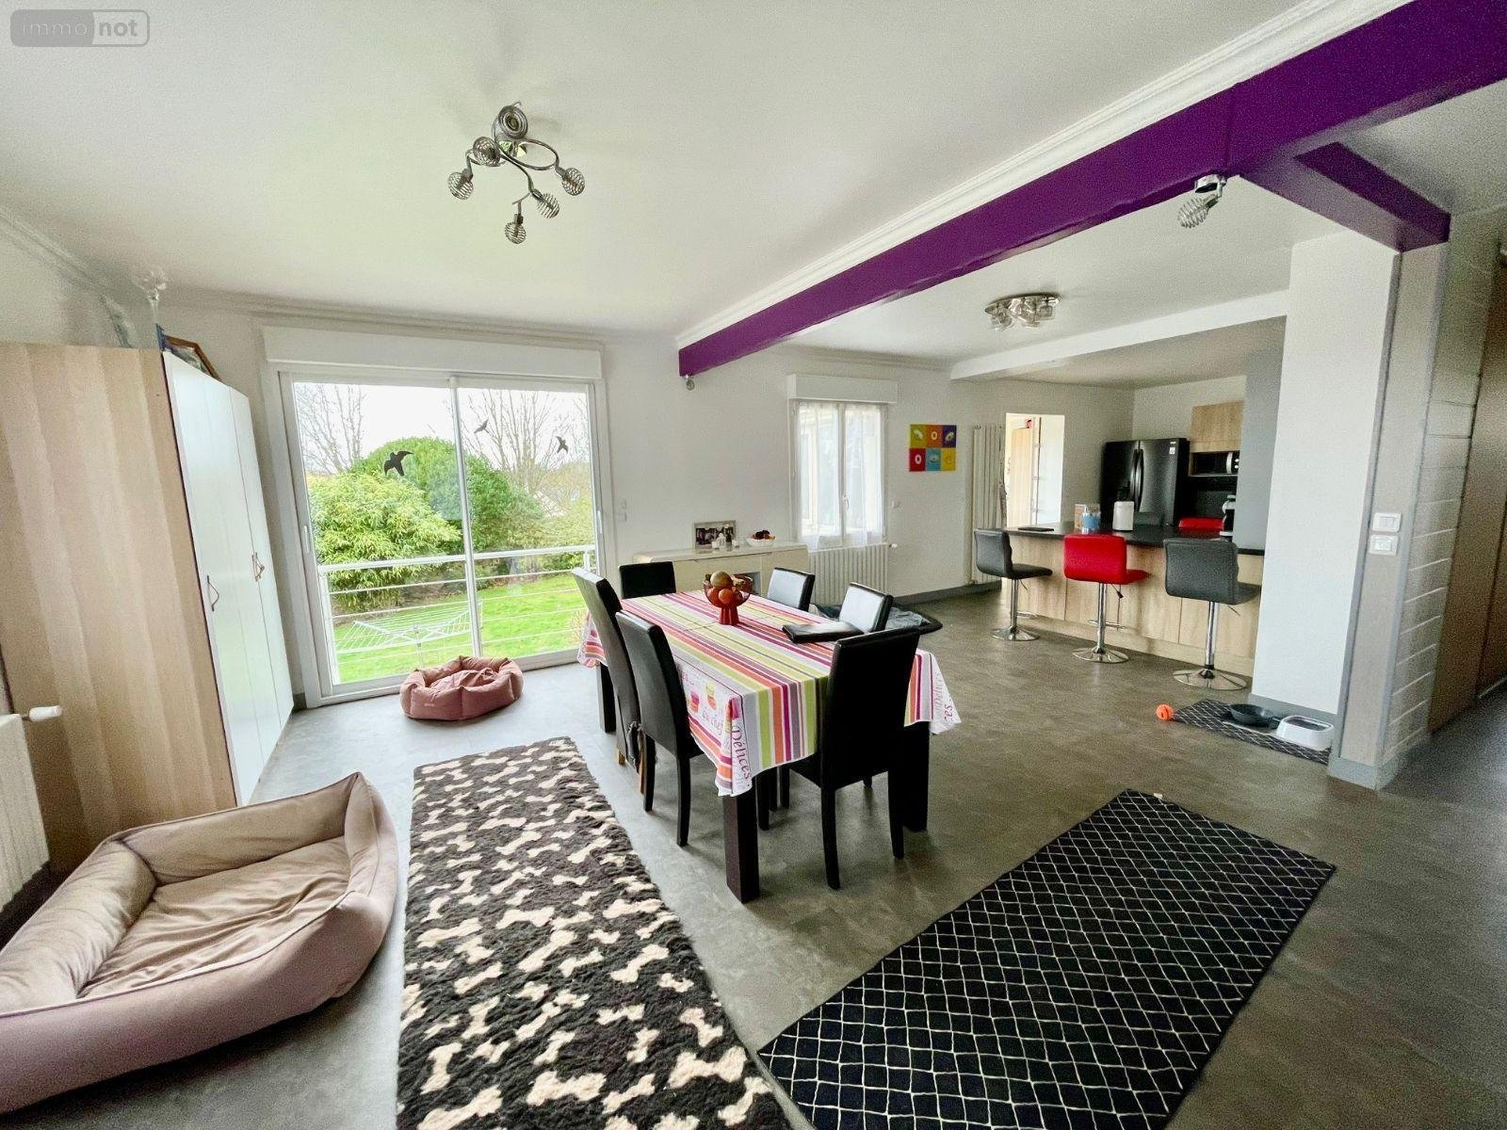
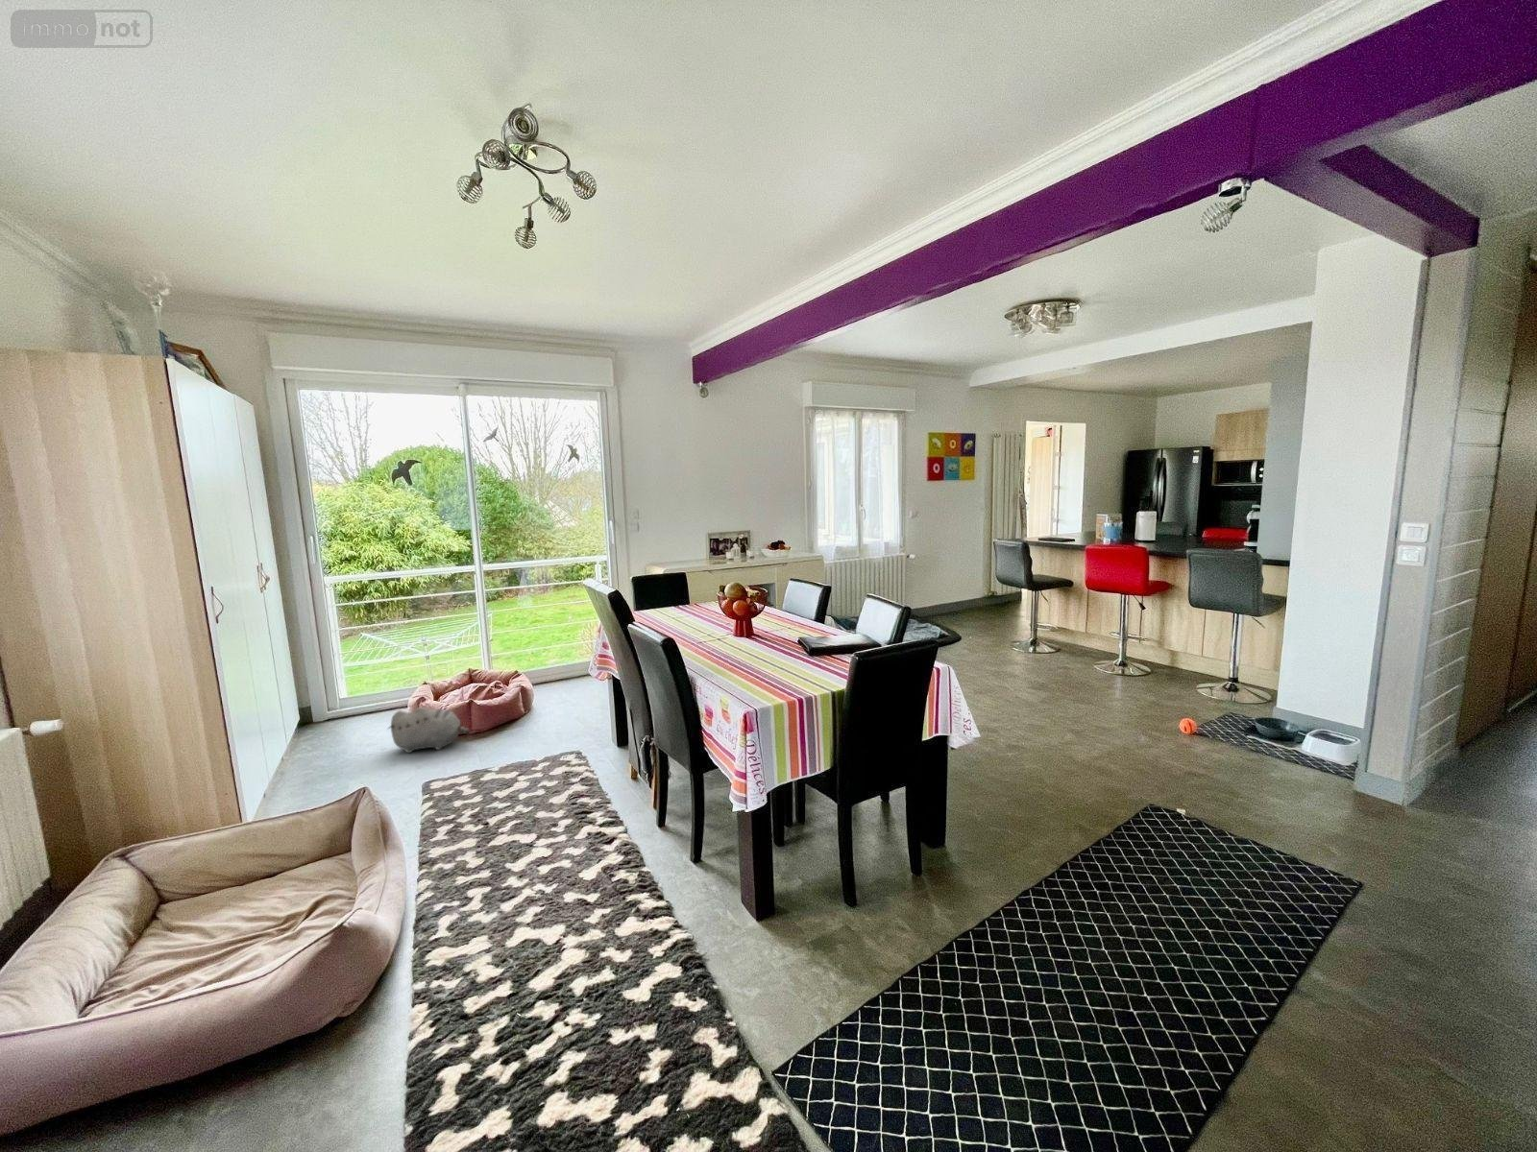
+ plush toy (432, 726)
